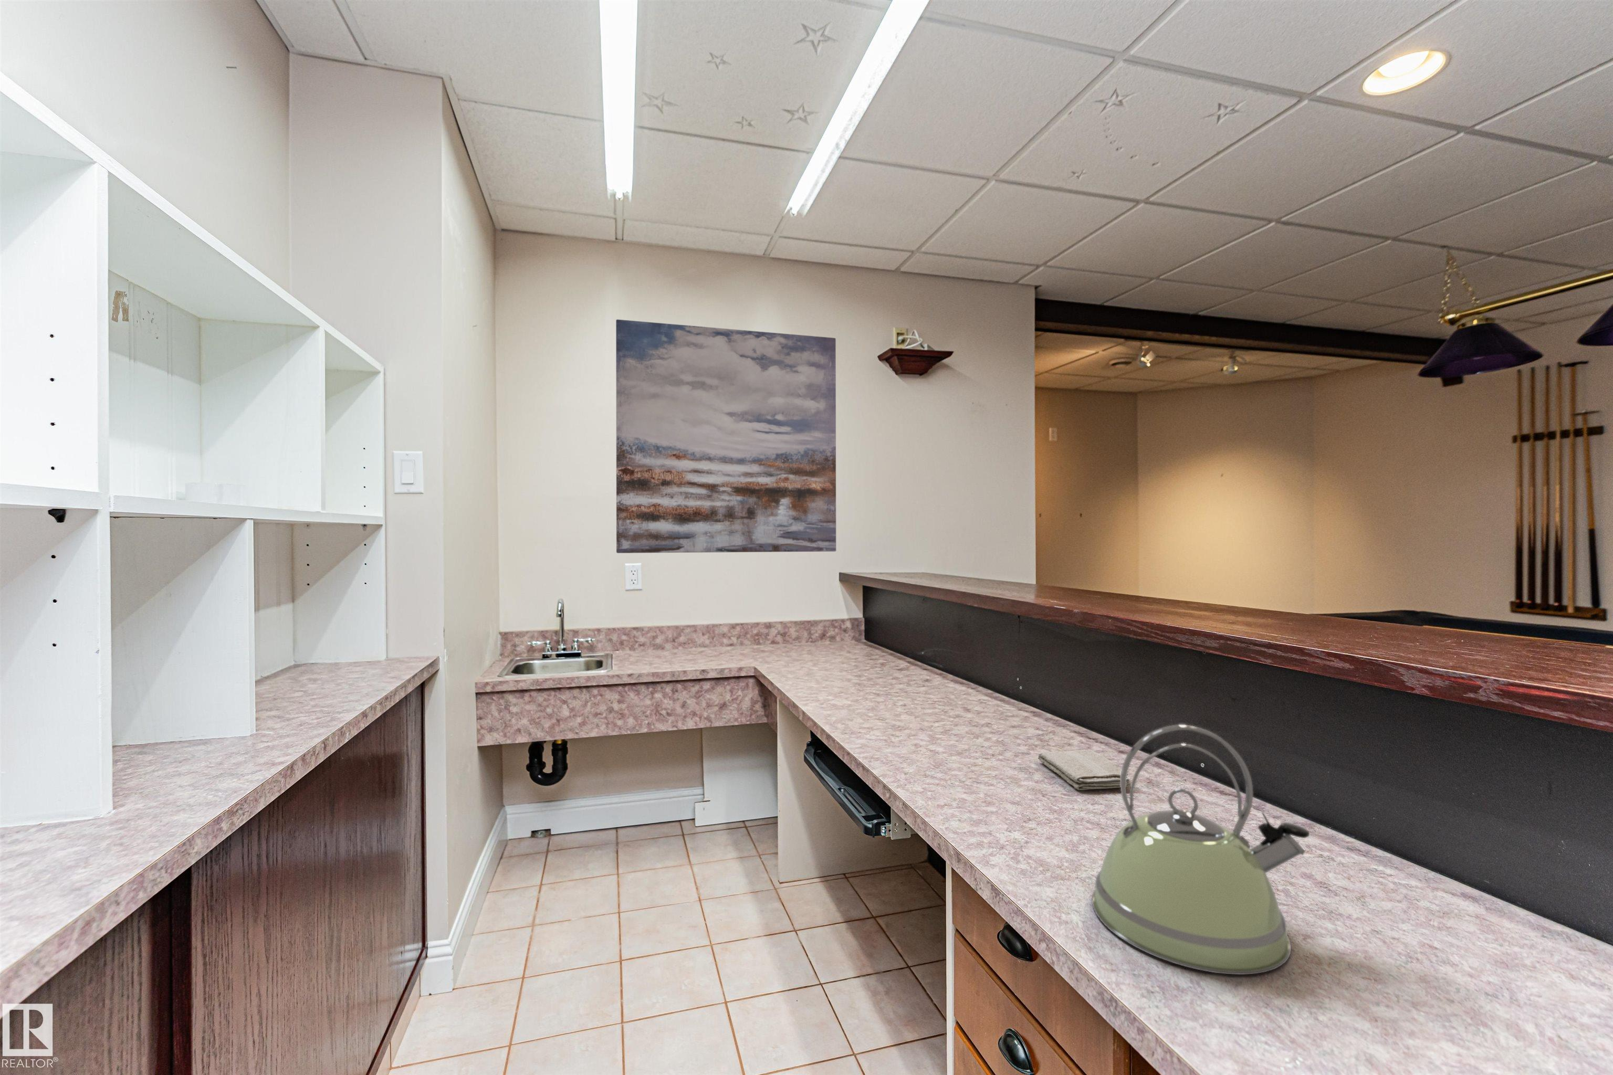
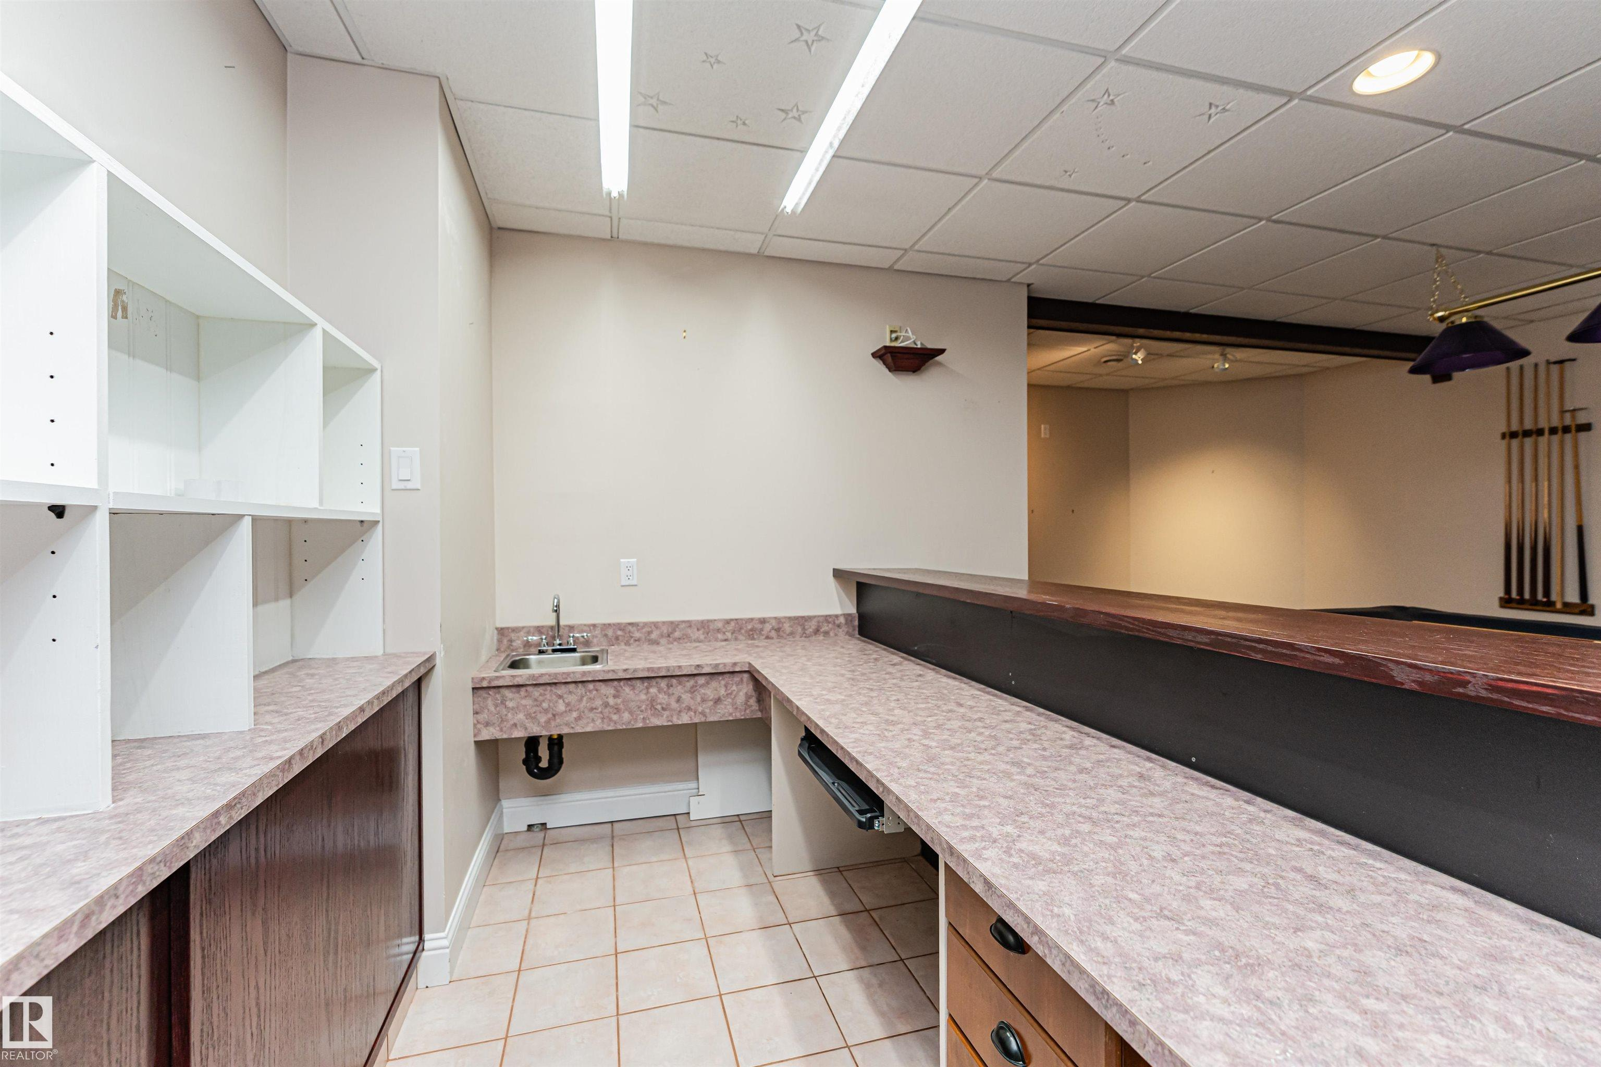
- kettle (1198, 823)
- wall art (731, 442)
- washcloth (1083, 767)
